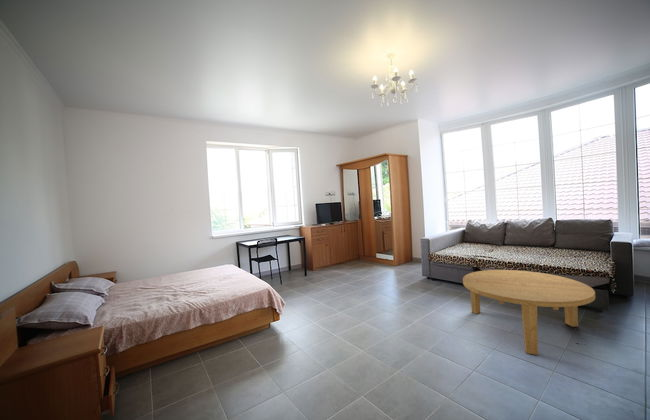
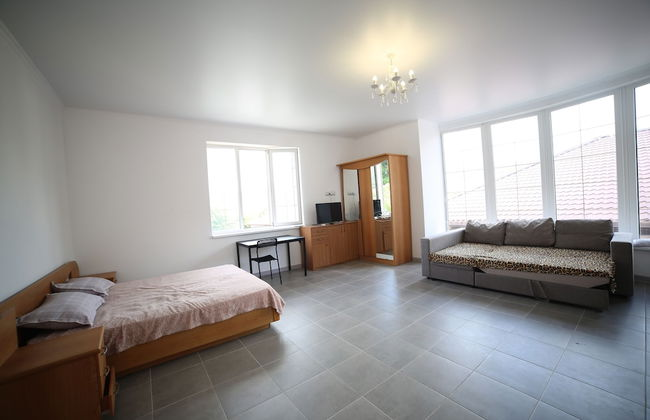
- coffee table (522, 305)
